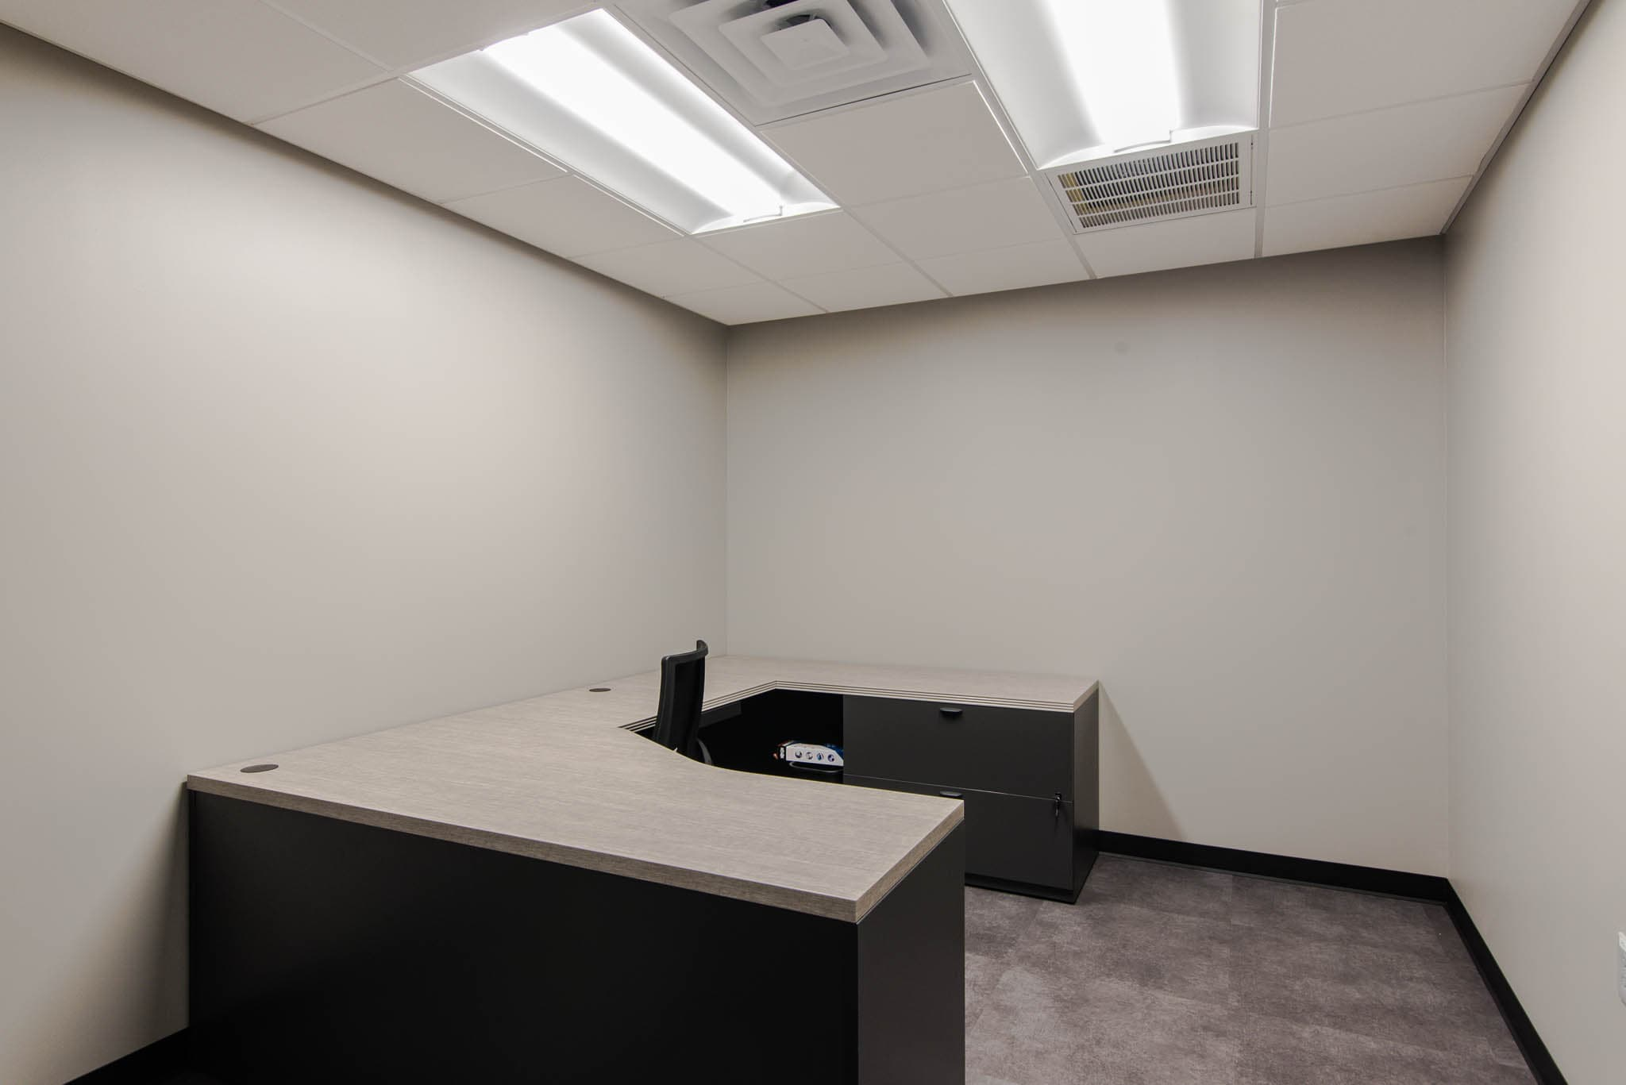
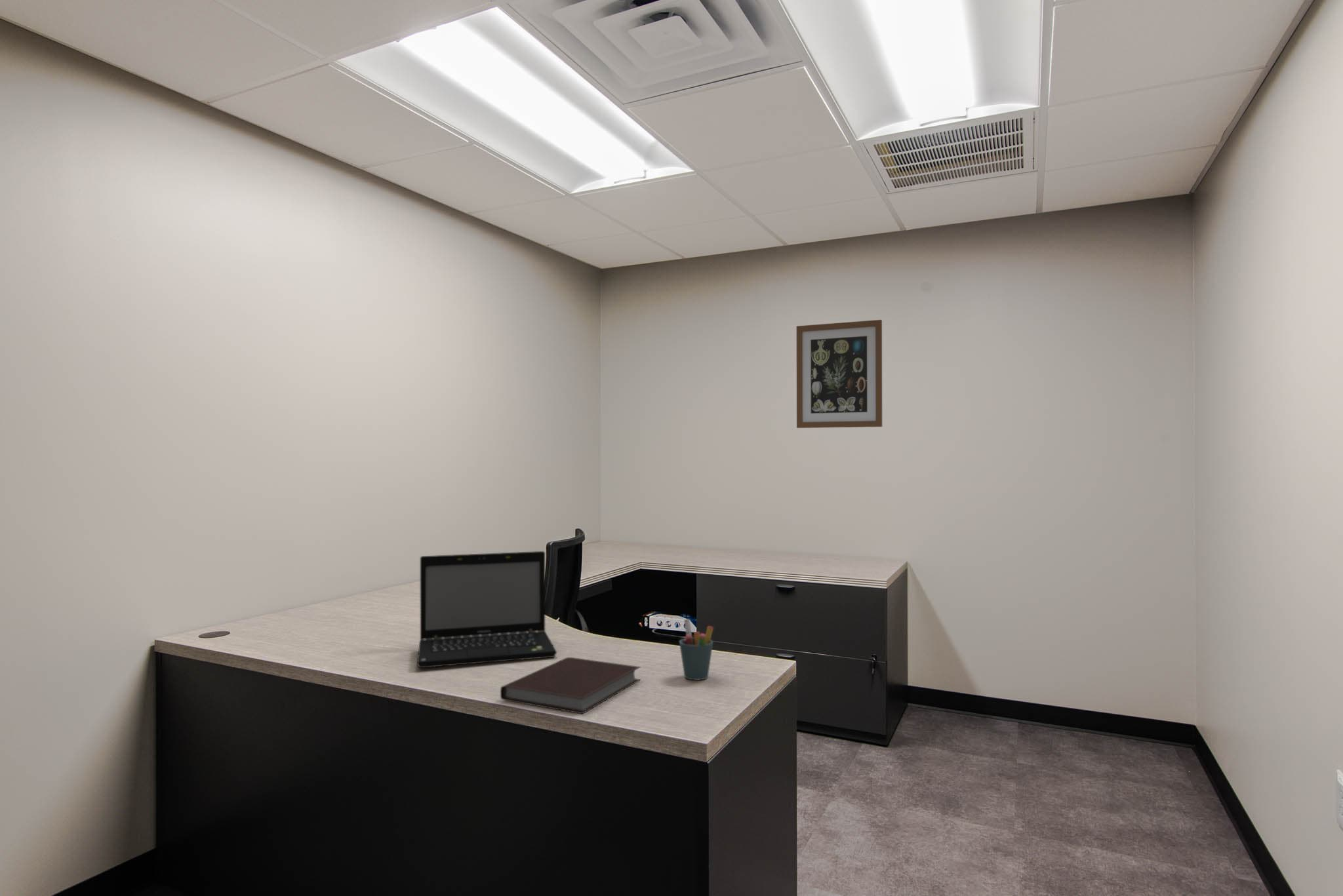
+ wall art (838, 375)
+ laptop (486, 606)
+ notebook (573, 682)
+ pen holder (696, 649)
